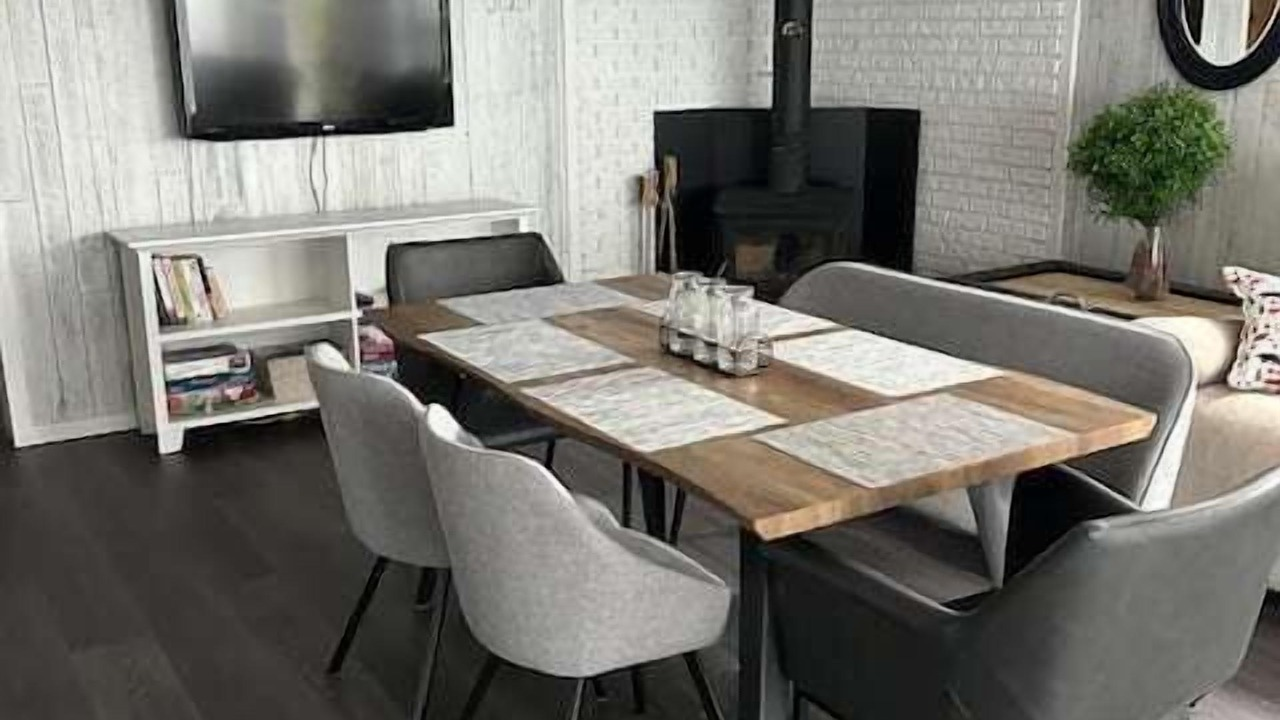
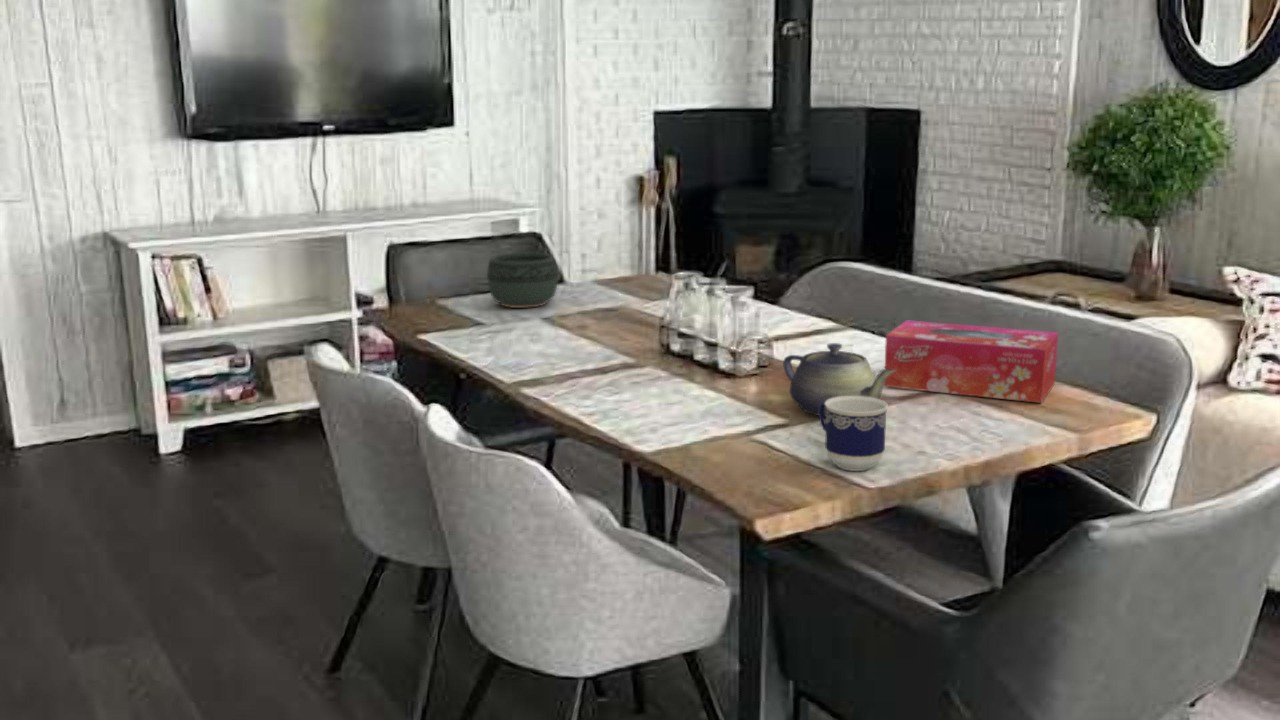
+ teapot (837, 378)
+ bowl (522, 280)
+ cup (848, 432)
+ tissue box (970, 359)
